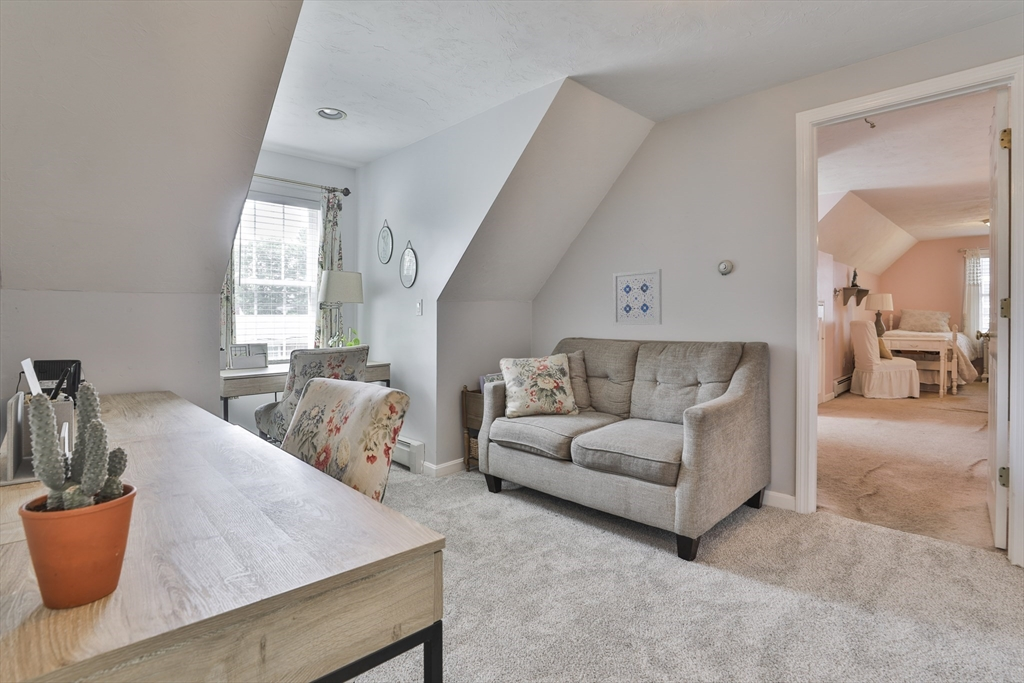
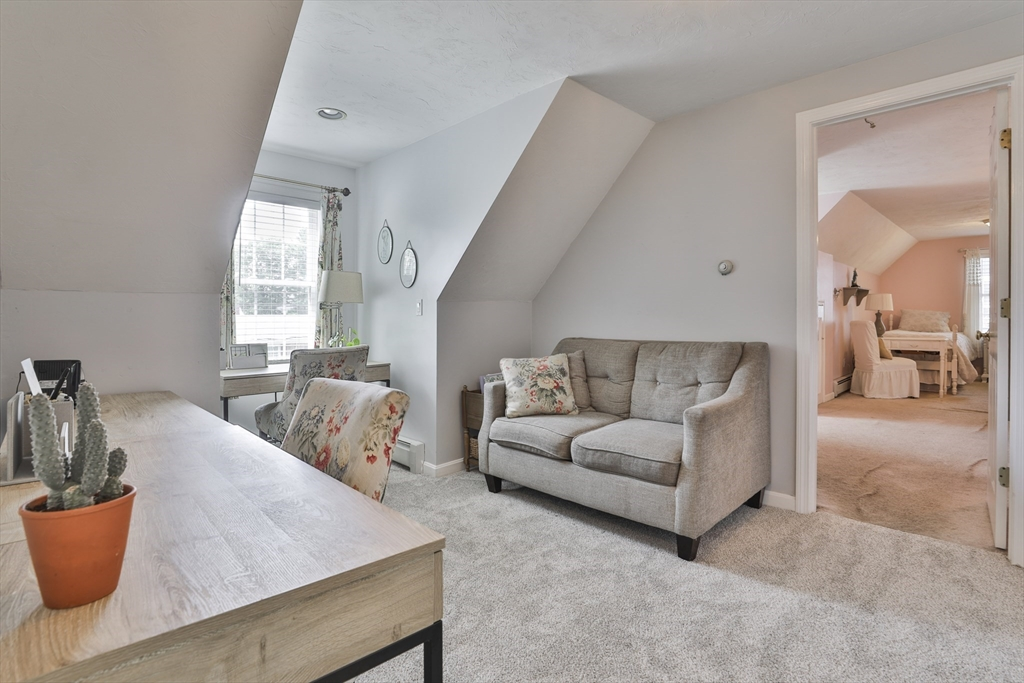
- wall art (636, 298)
